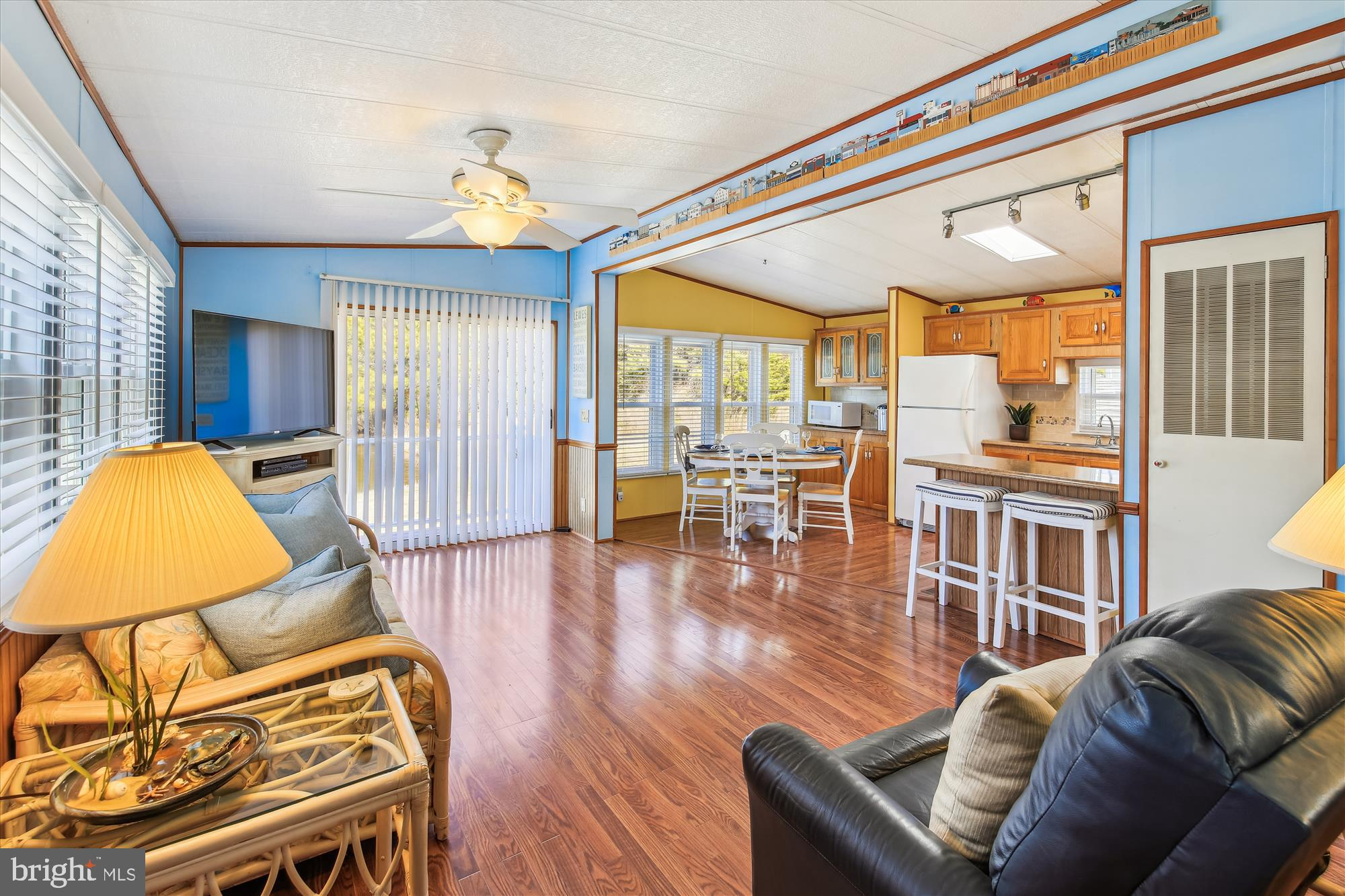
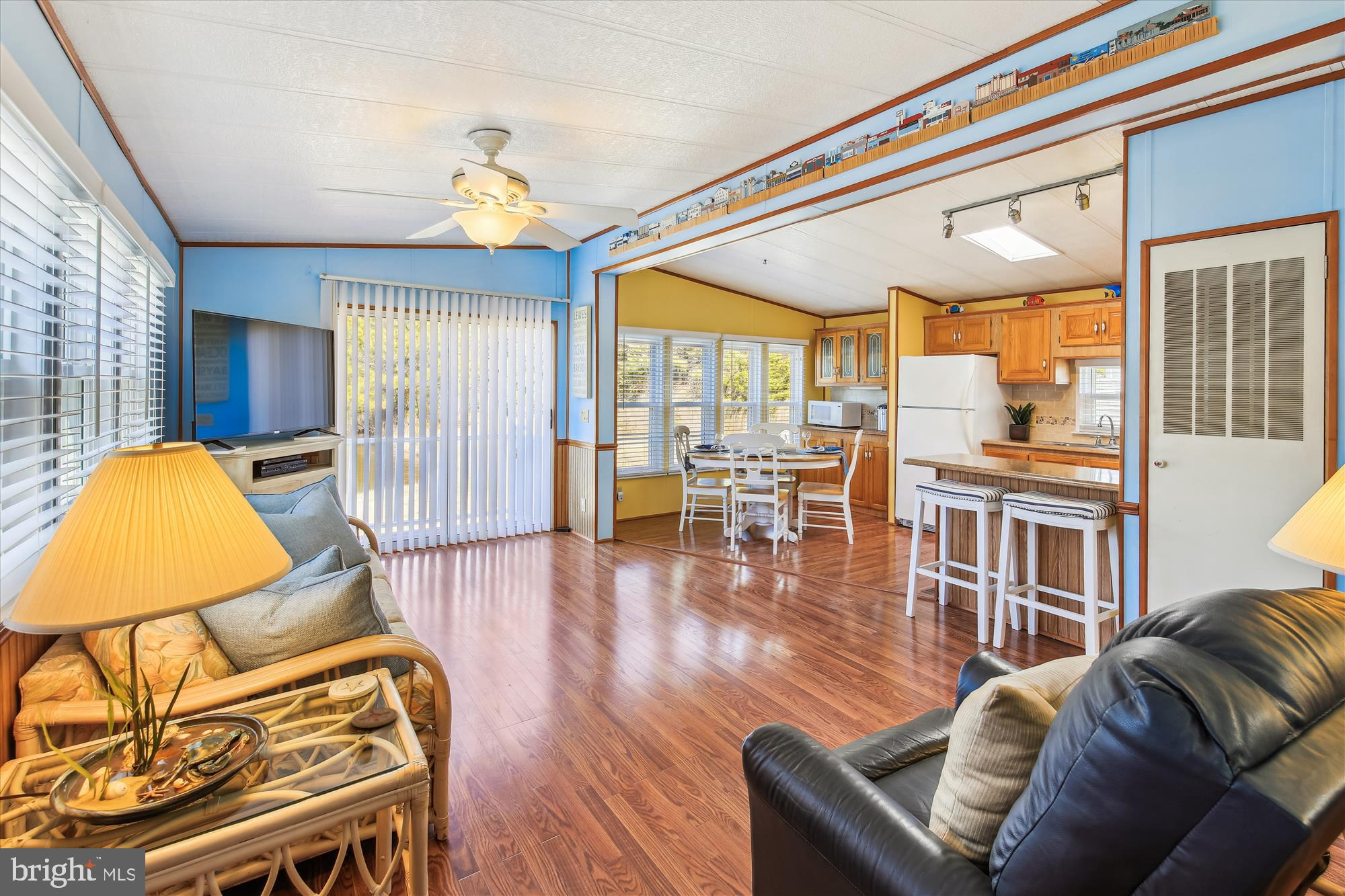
+ coaster (375, 717)
